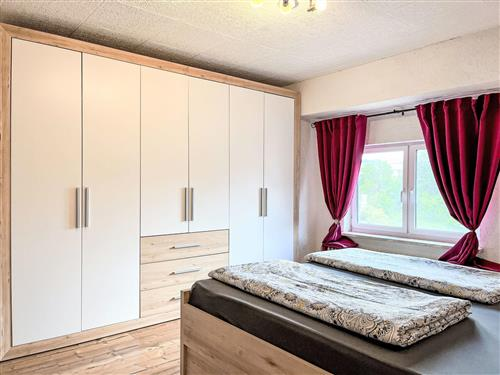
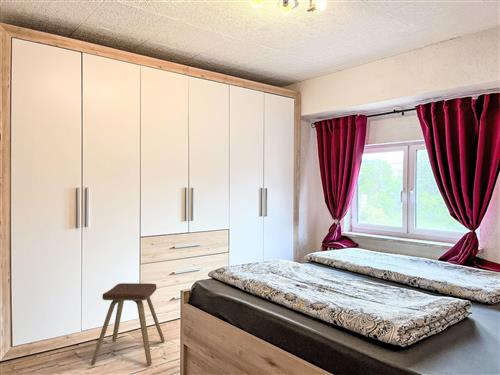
+ music stool (139, 319)
